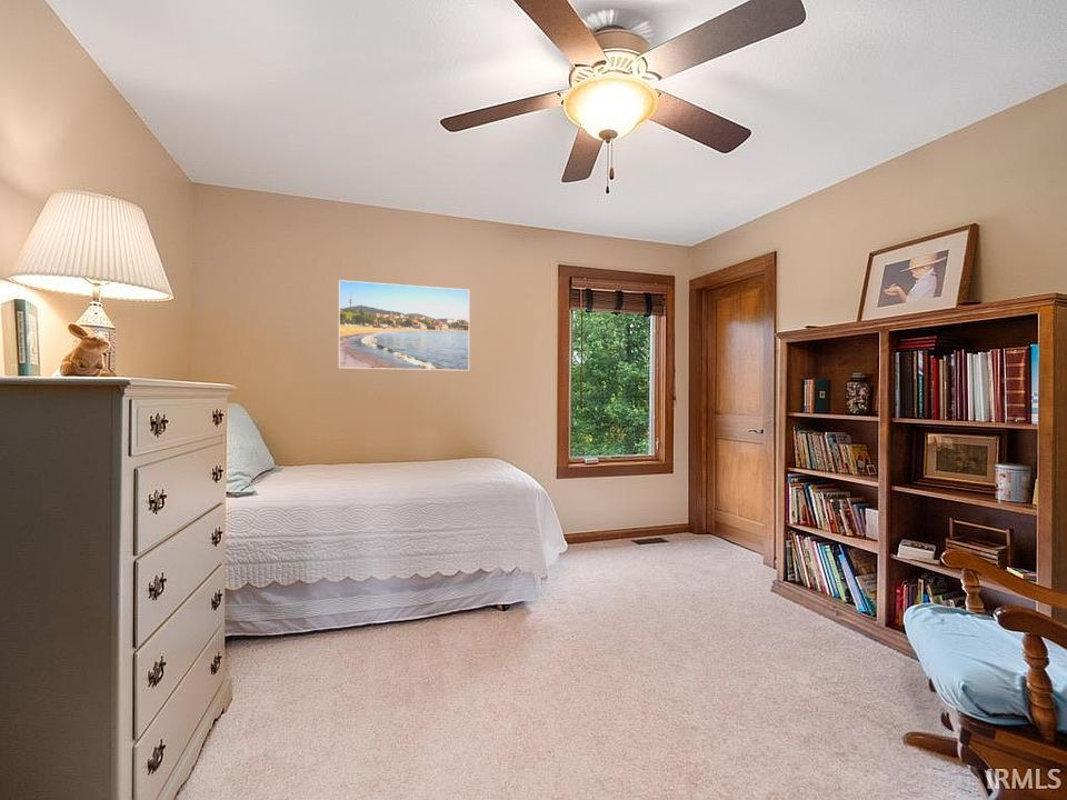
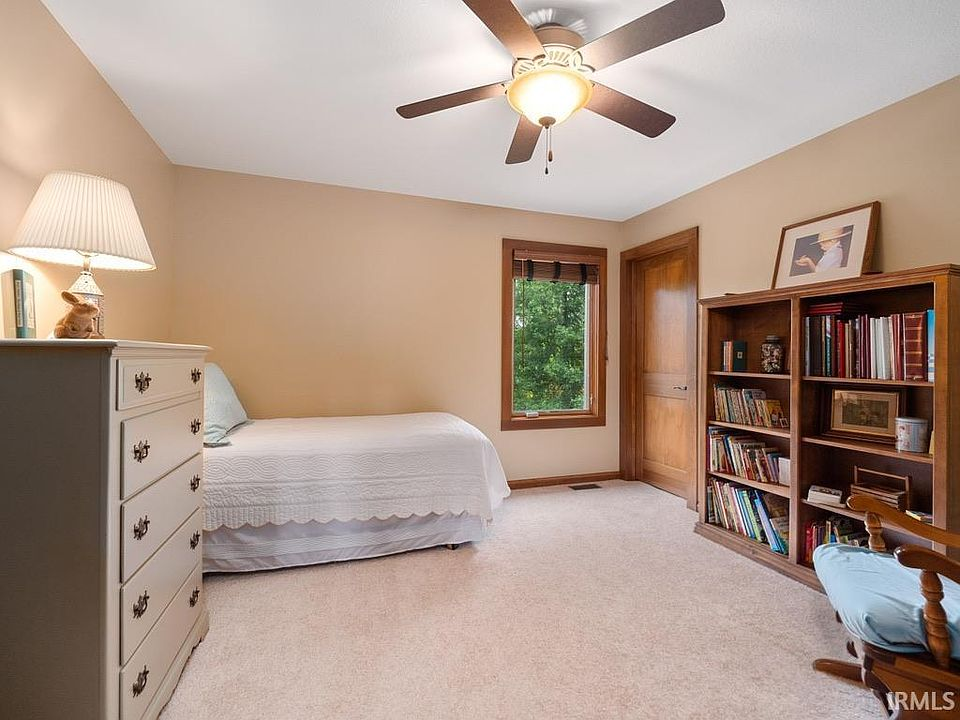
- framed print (406, 327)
